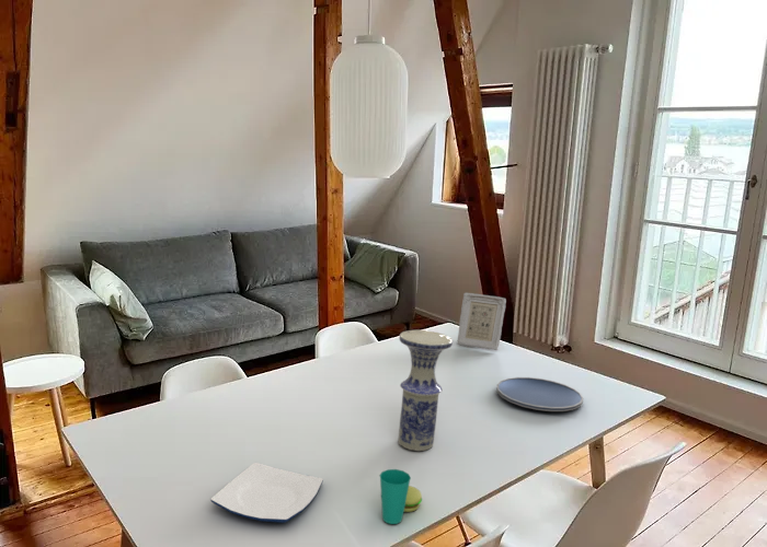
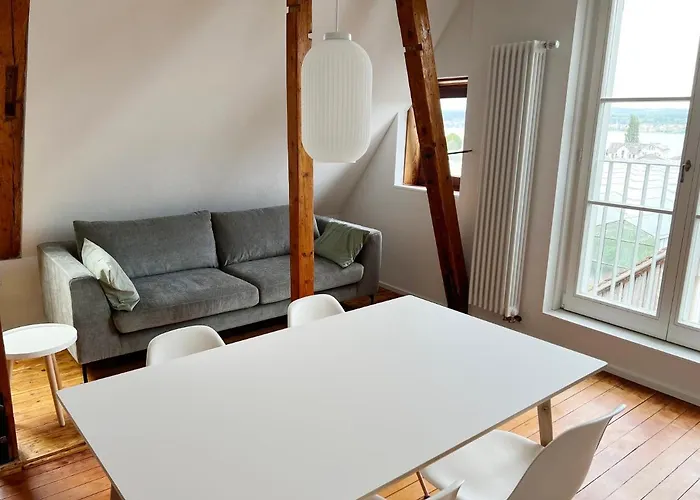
- picture frame (480, 321)
- plate (538, 394)
- cup (400, 491)
- vase (422, 389)
- plate (268, 493)
